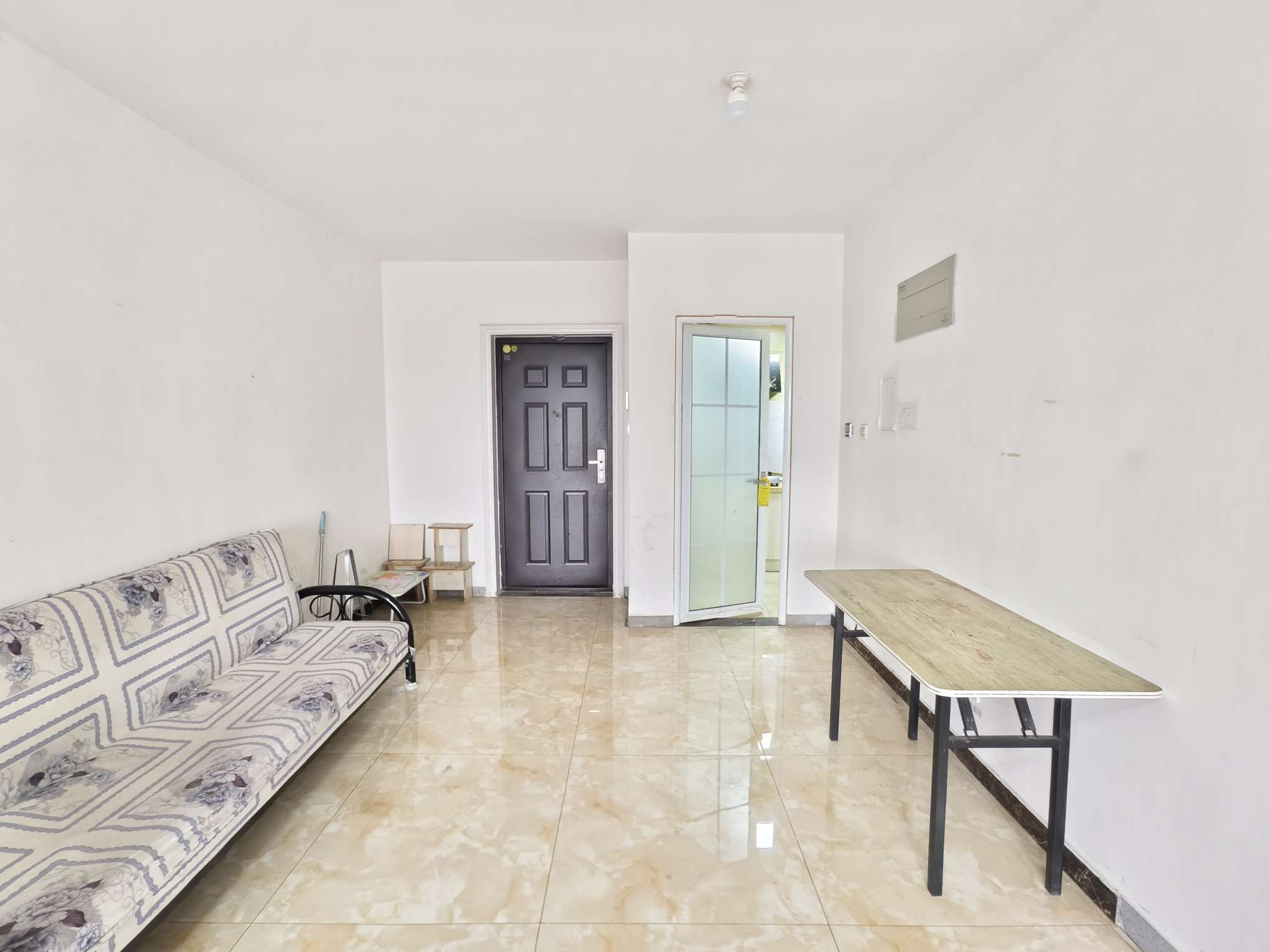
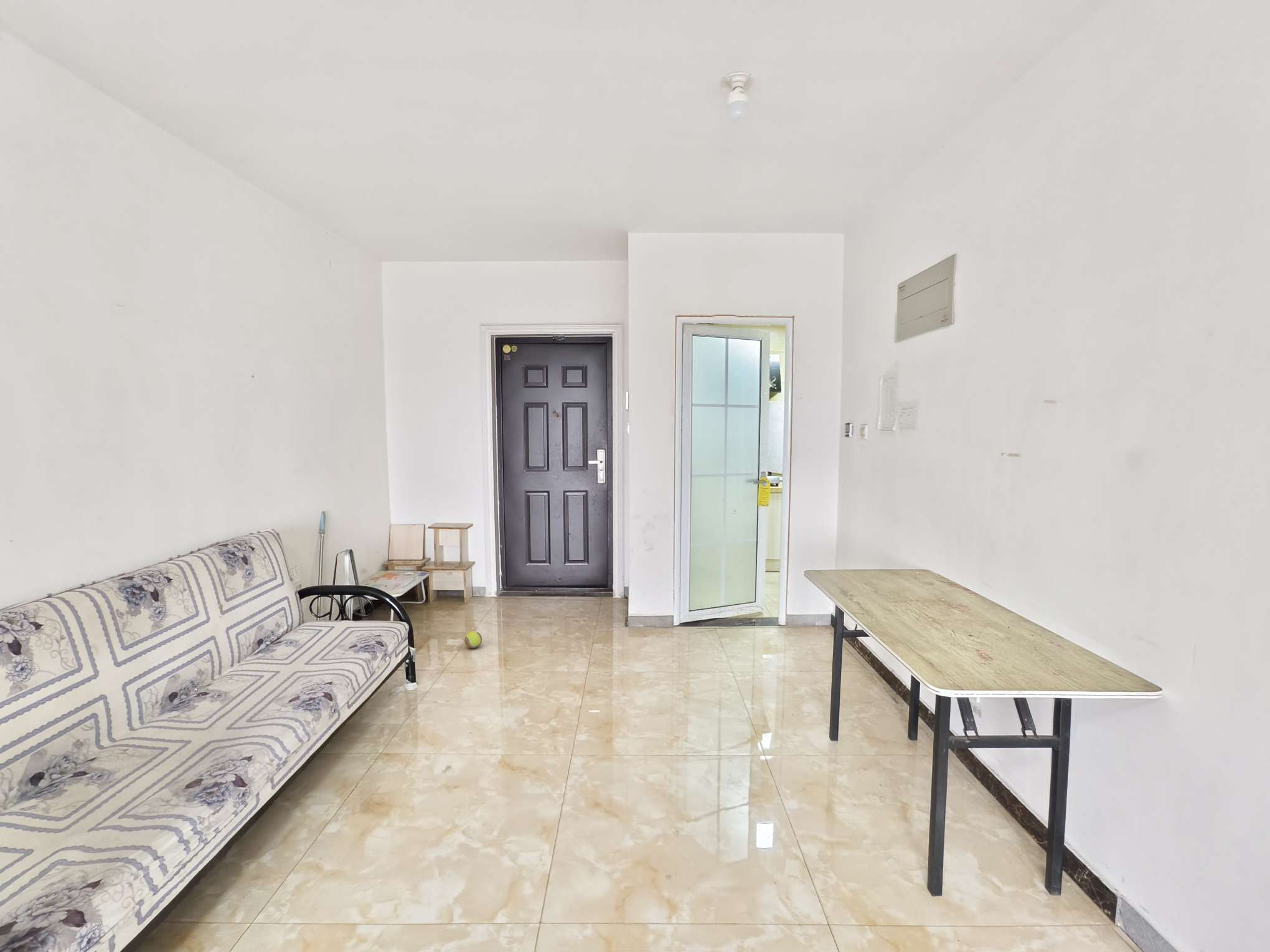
+ ball (473, 640)
